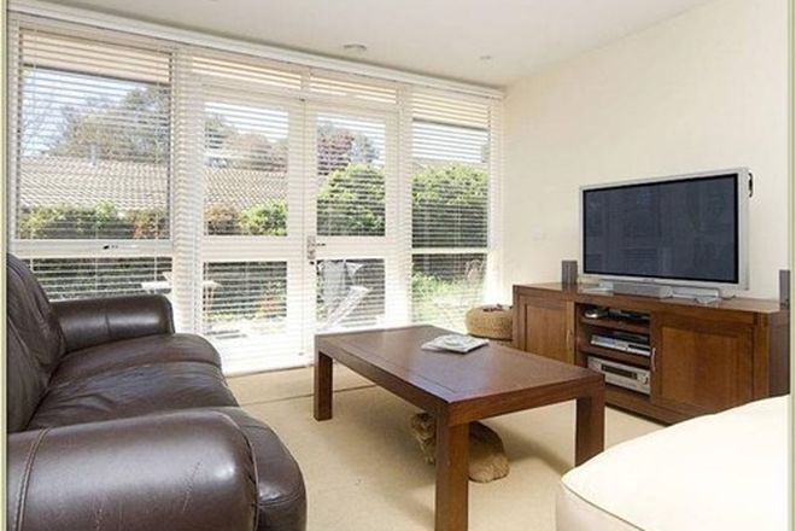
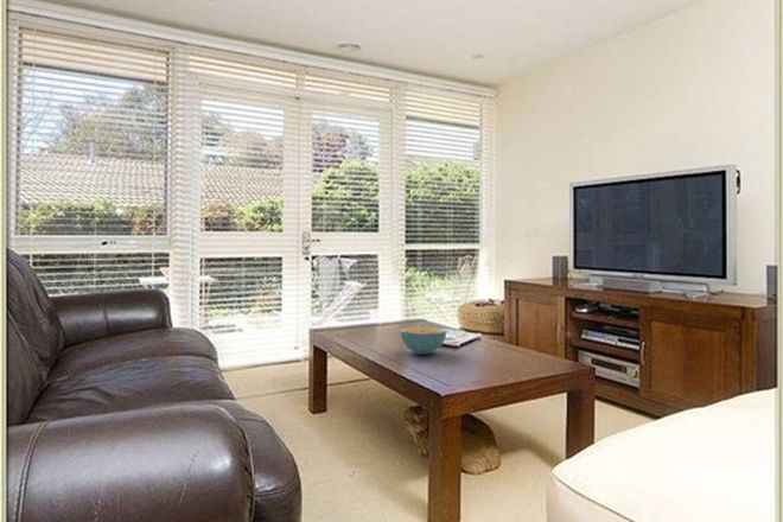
+ cereal bowl (422, 342)
